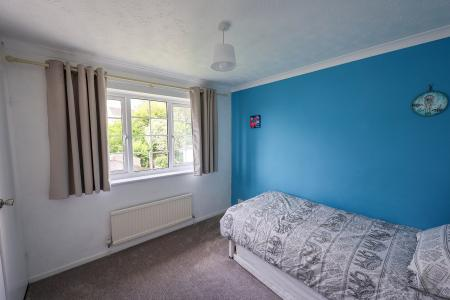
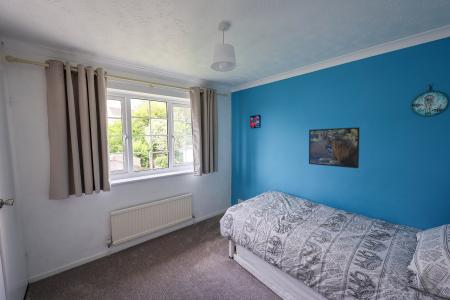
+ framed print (331, 147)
